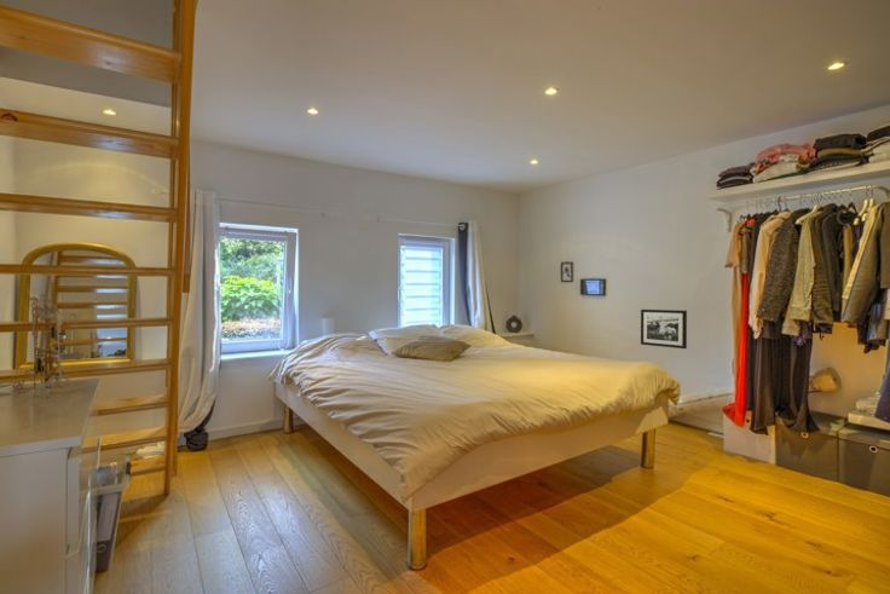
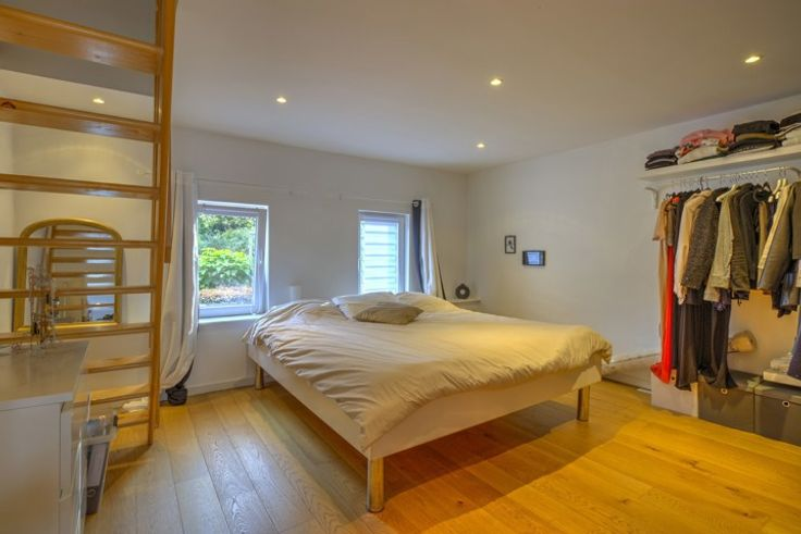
- picture frame (663, 328)
